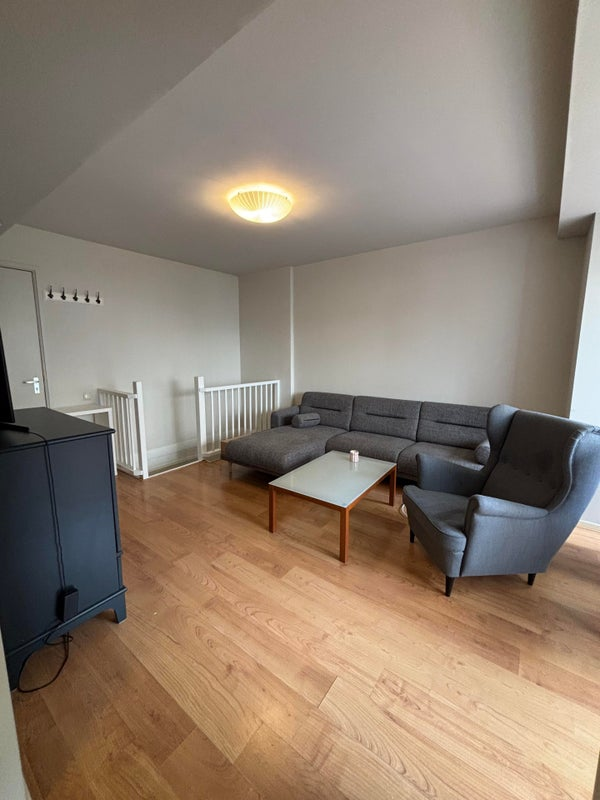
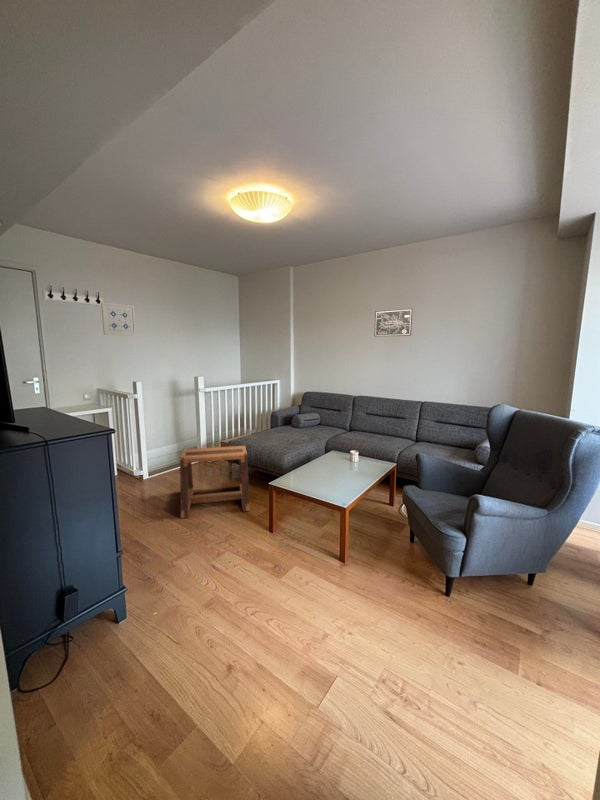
+ wall art (392, 323)
+ wall art (119, 320)
+ stool (215, 460)
